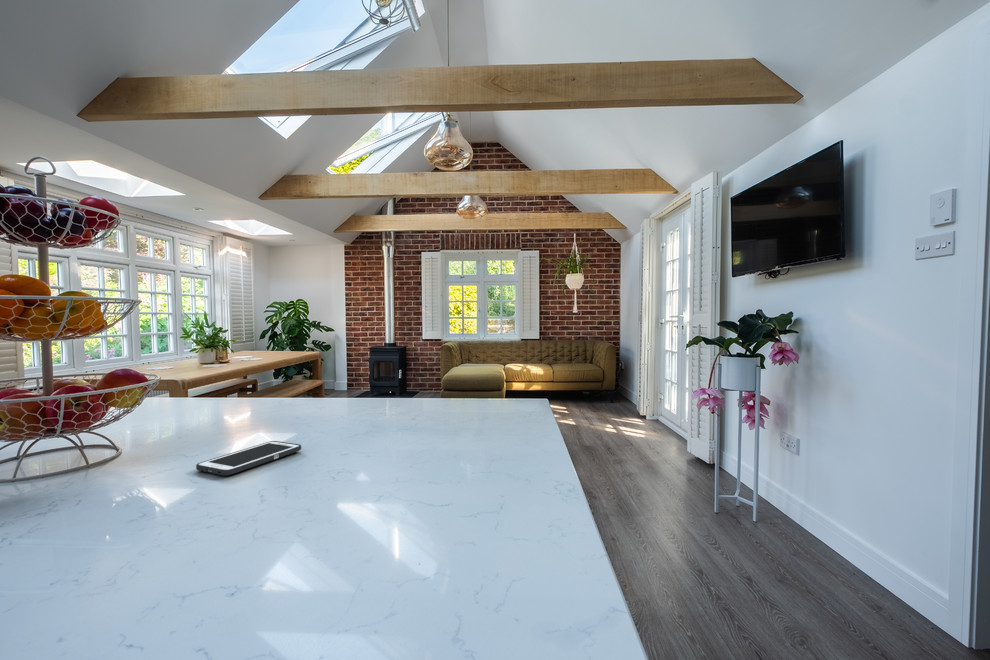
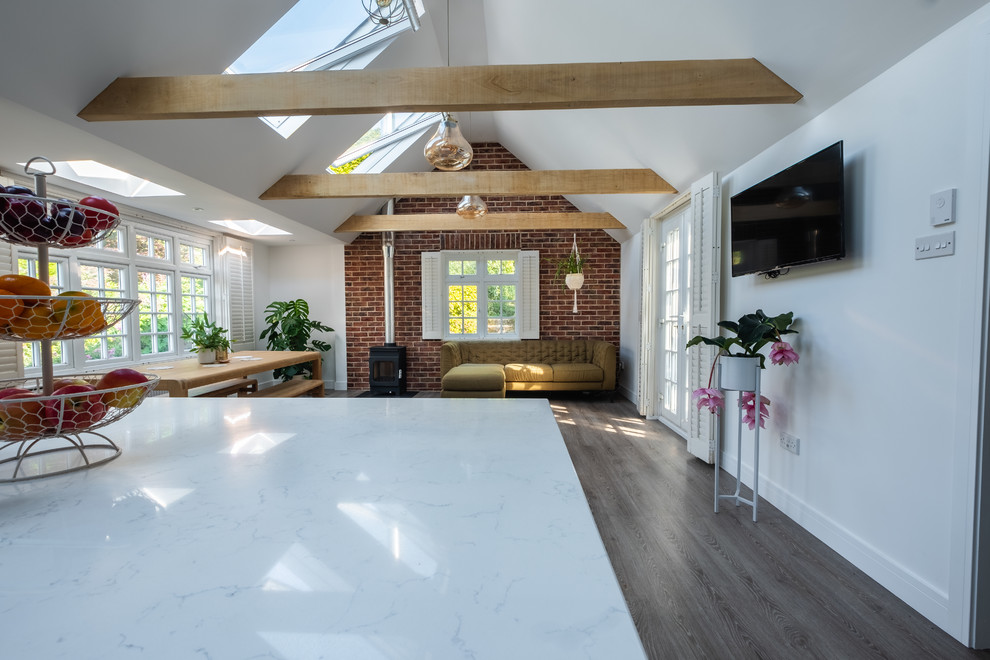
- cell phone (252, 456)
